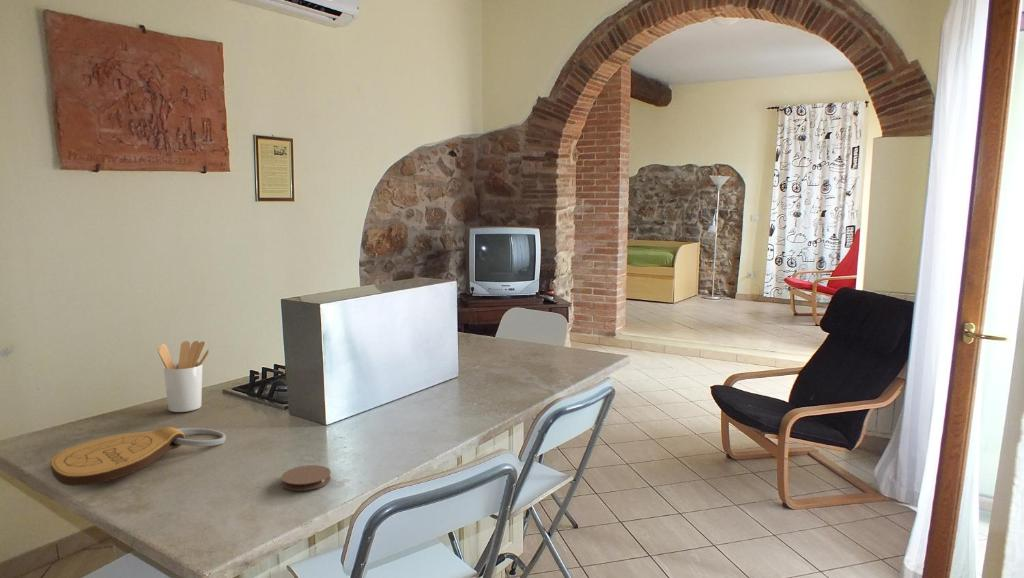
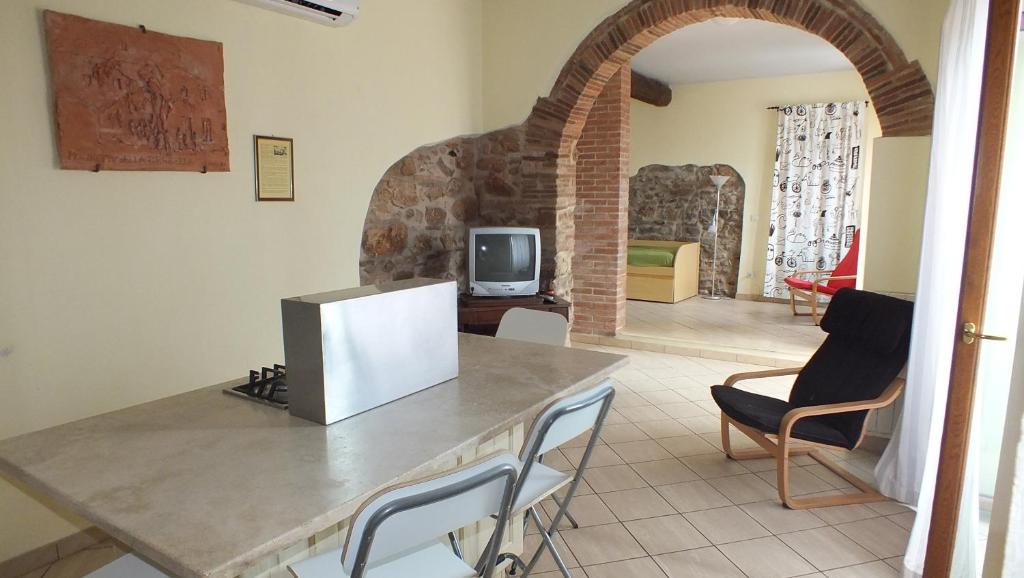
- utensil holder (186, 373)
- key chain (145, 446)
- coaster (306, 477)
